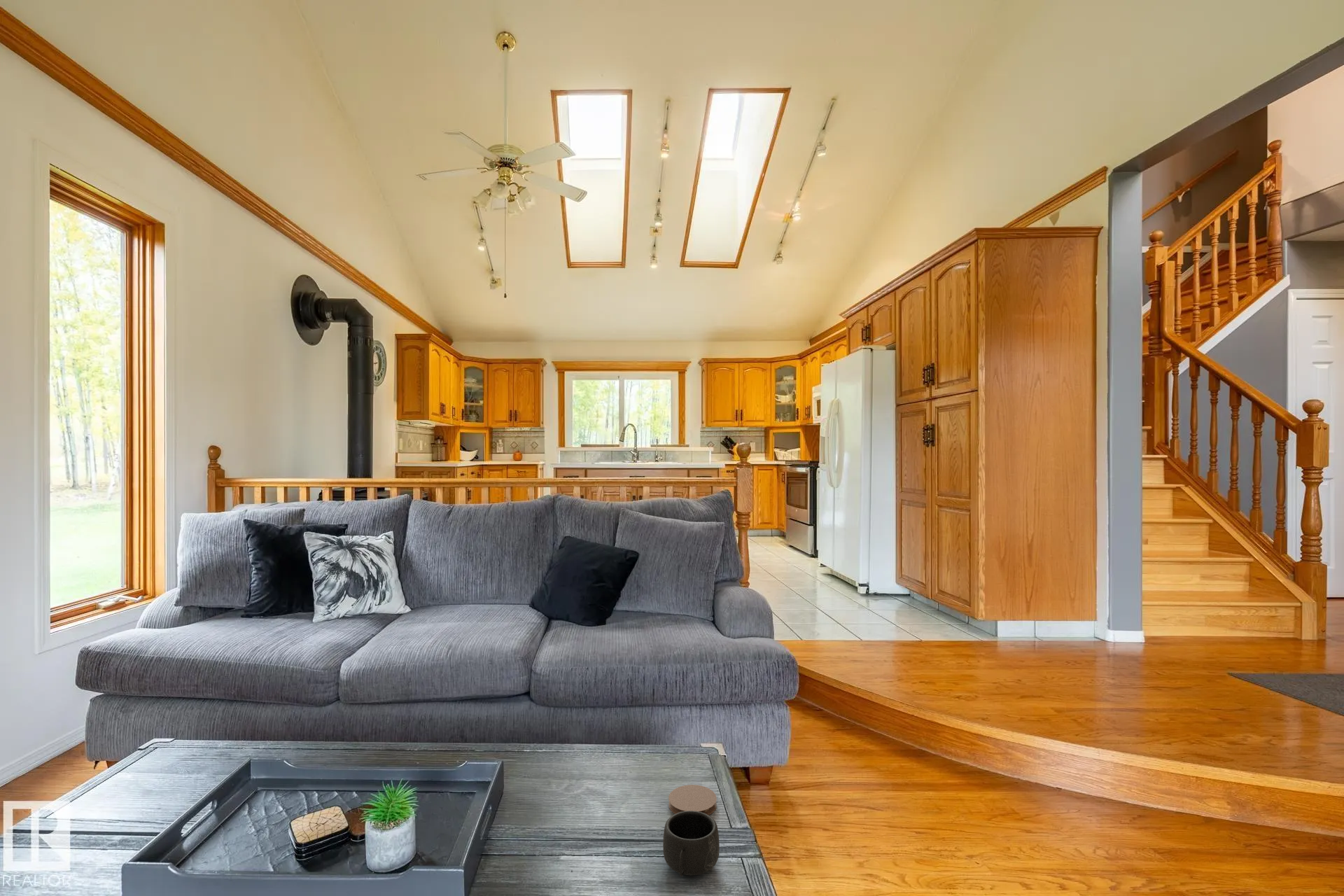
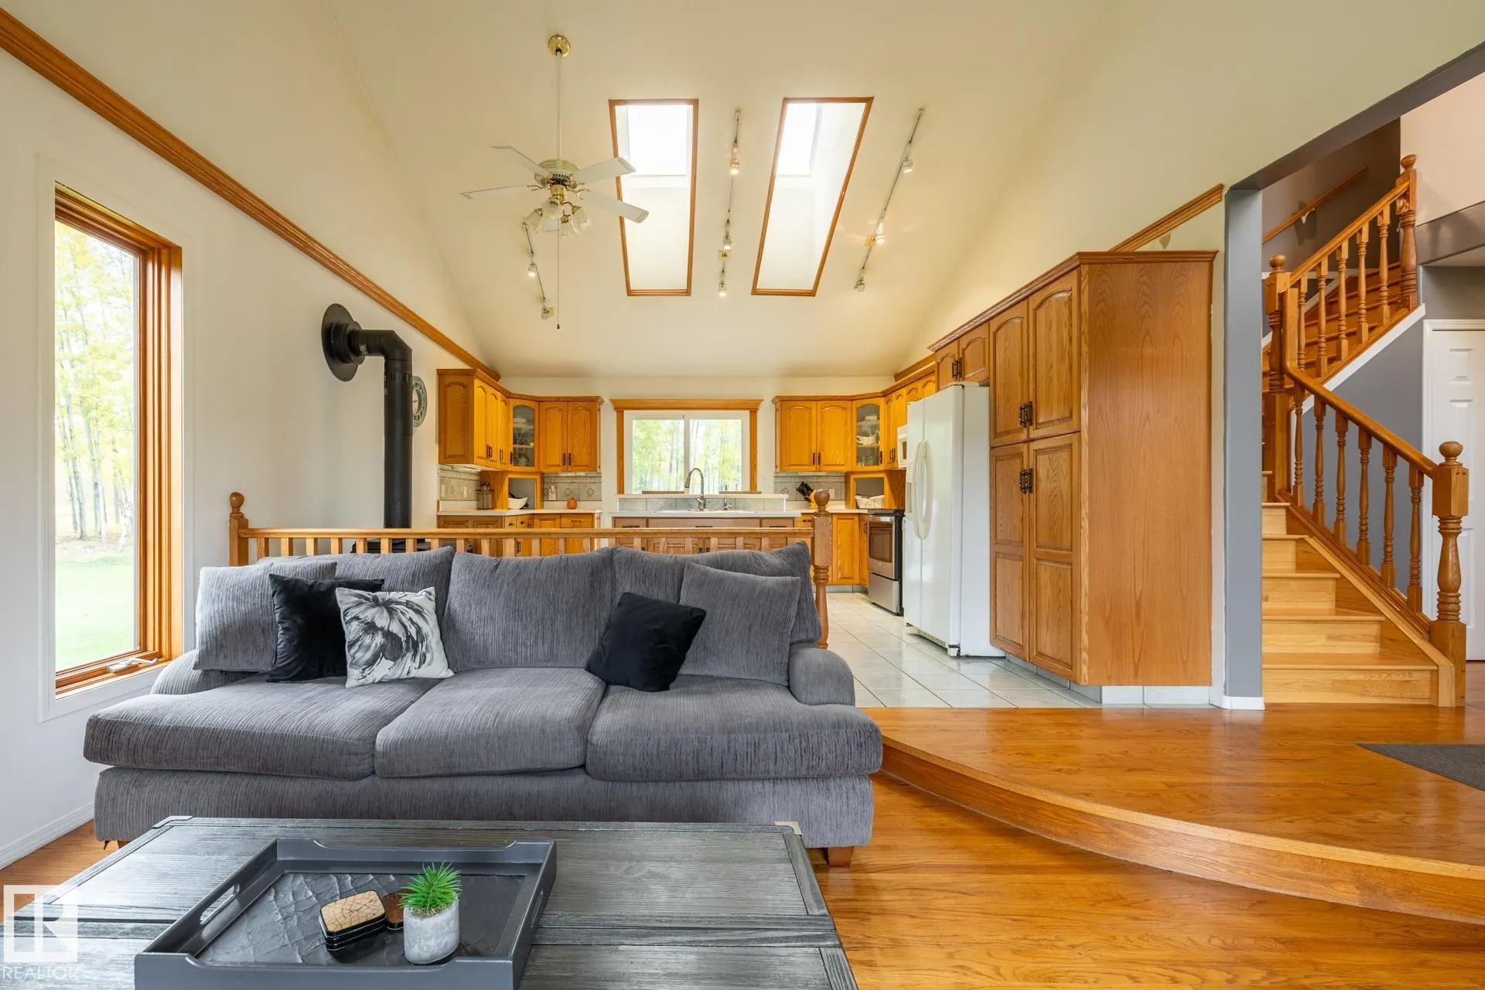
- coaster (692, 801)
- mug (690, 848)
